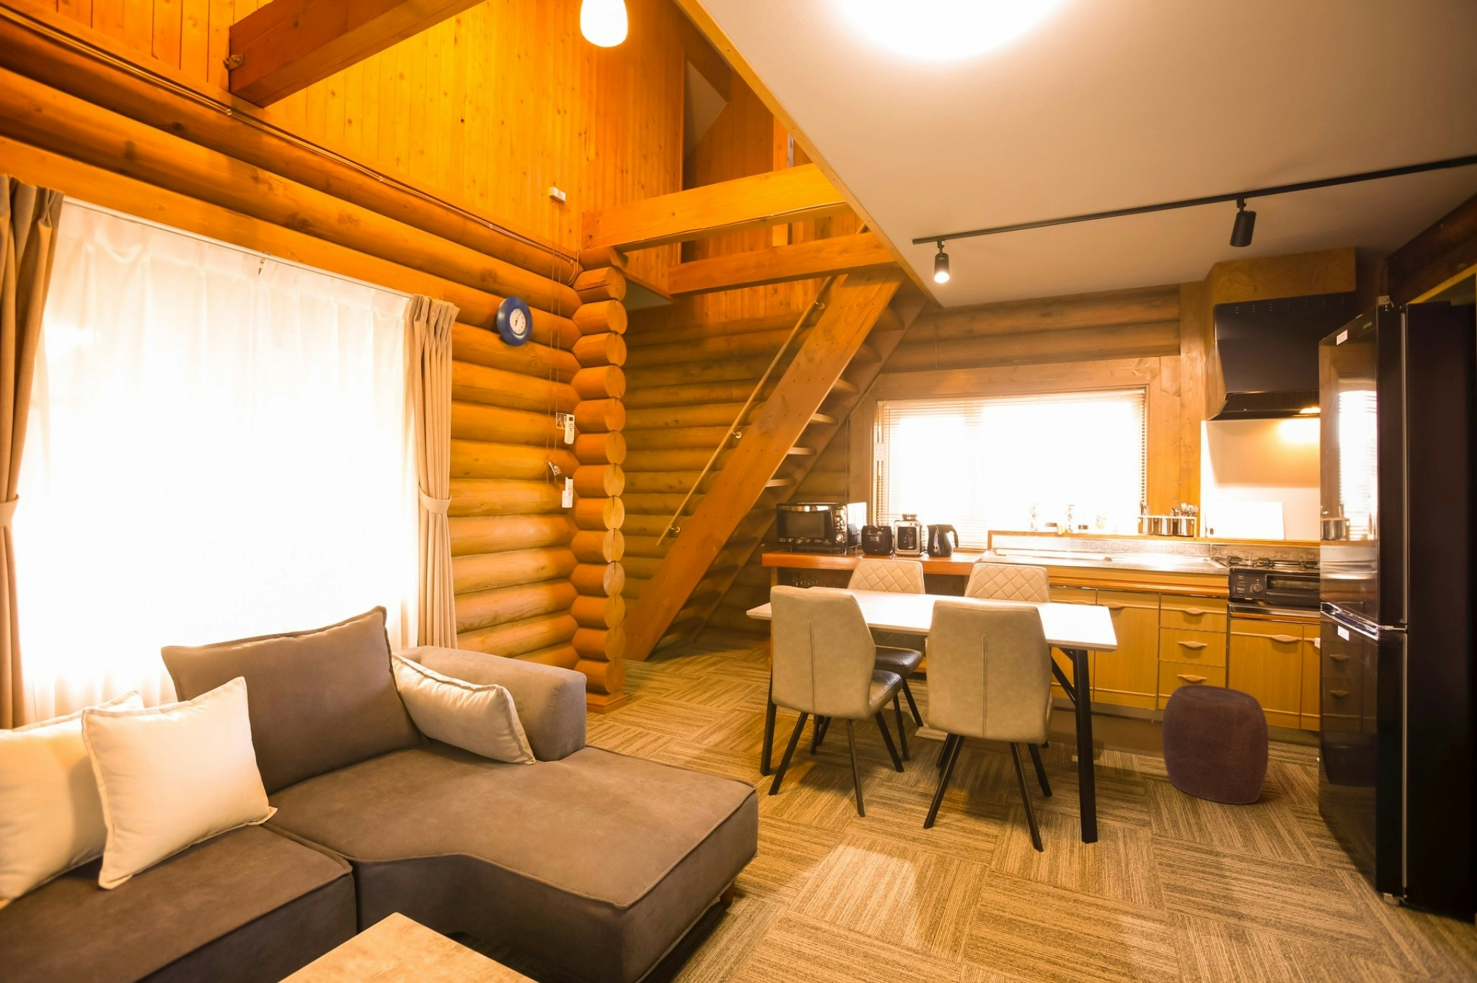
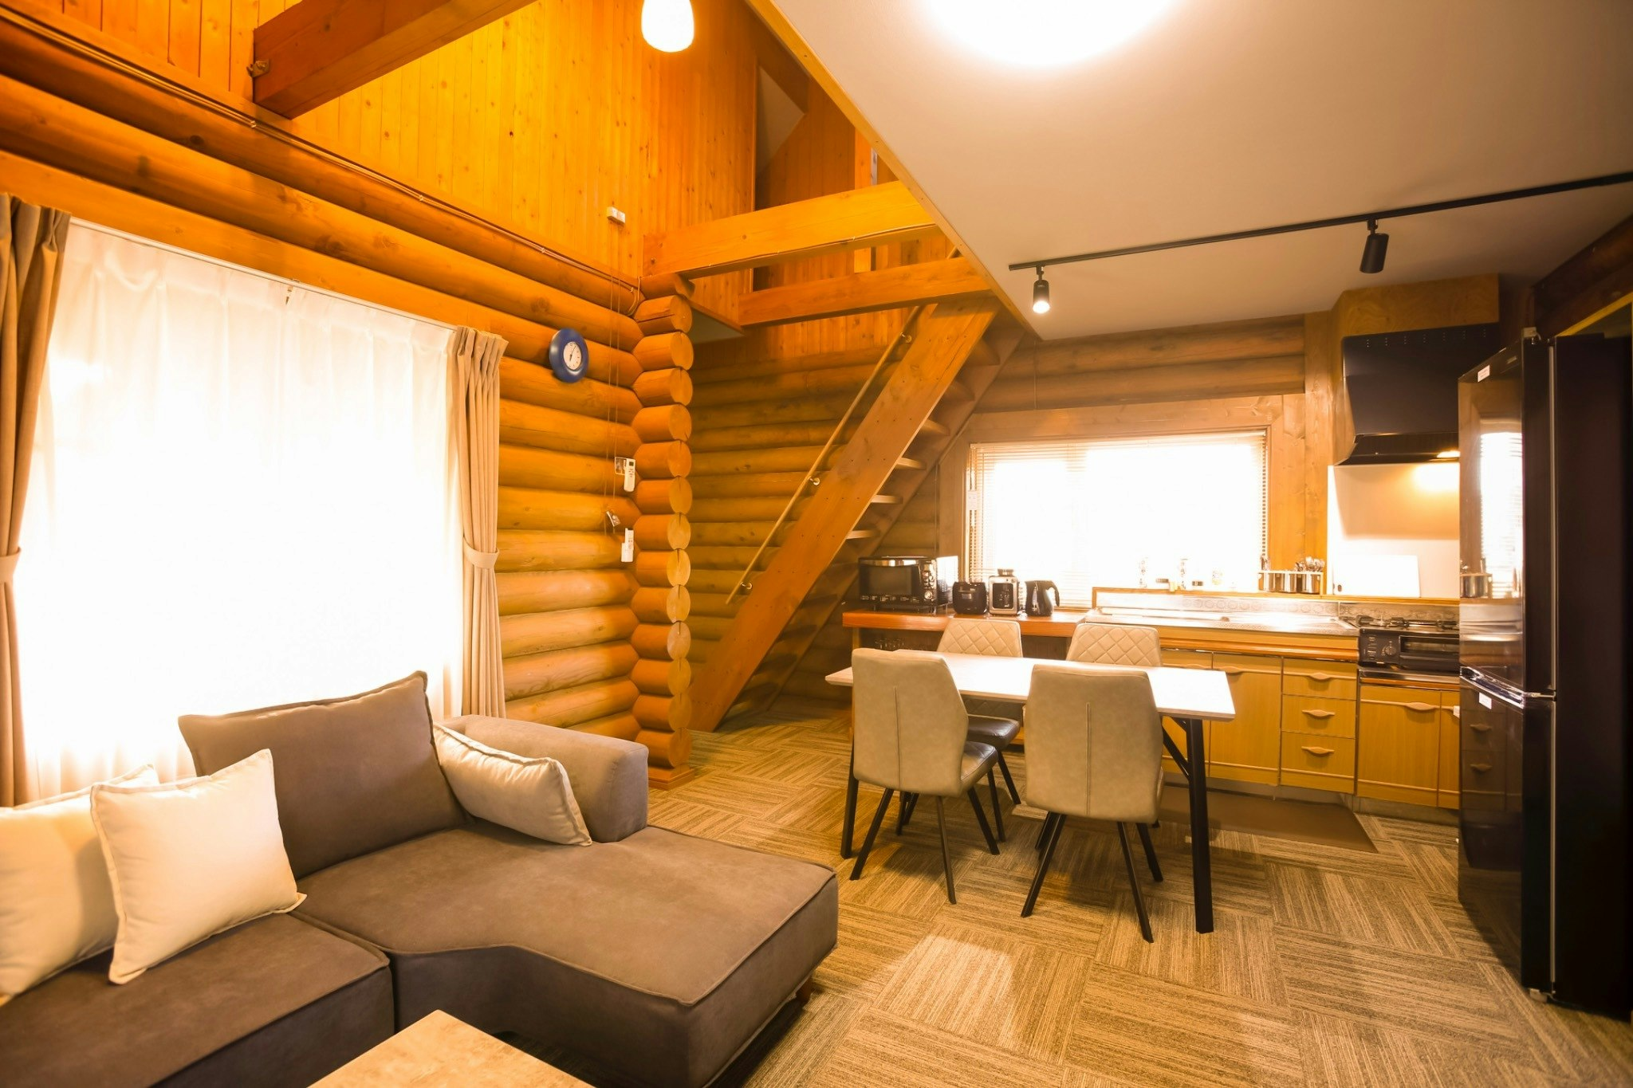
- stool (1213, 739)
